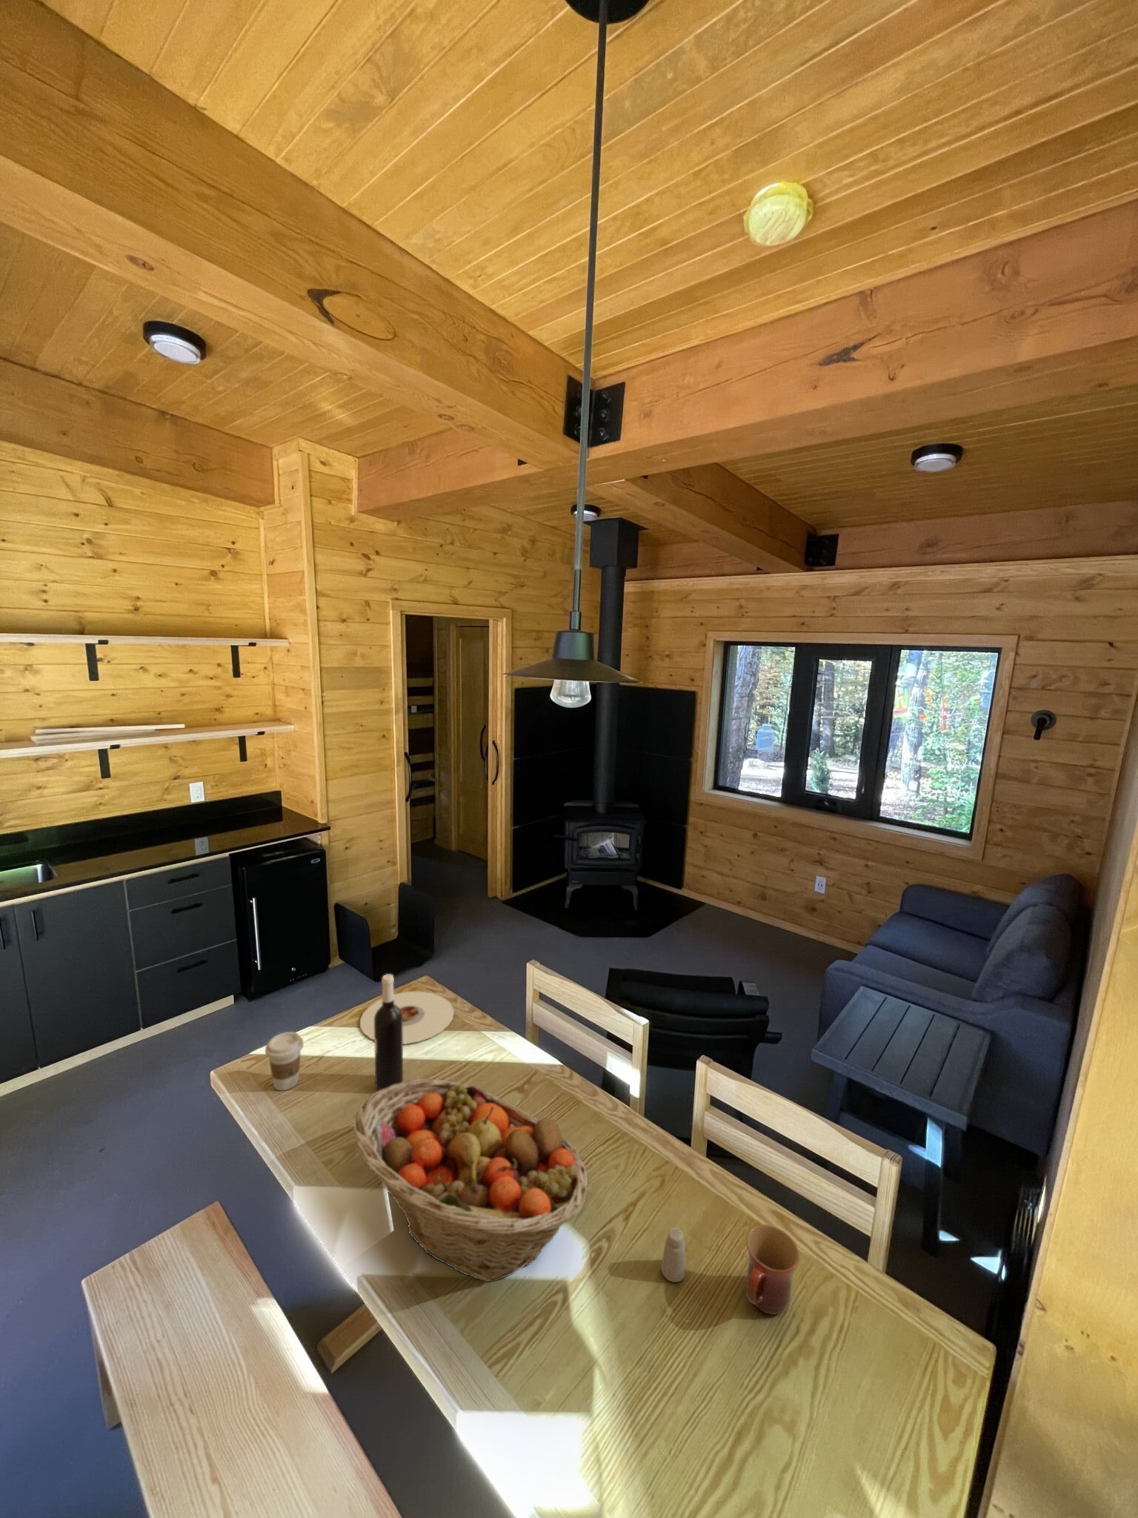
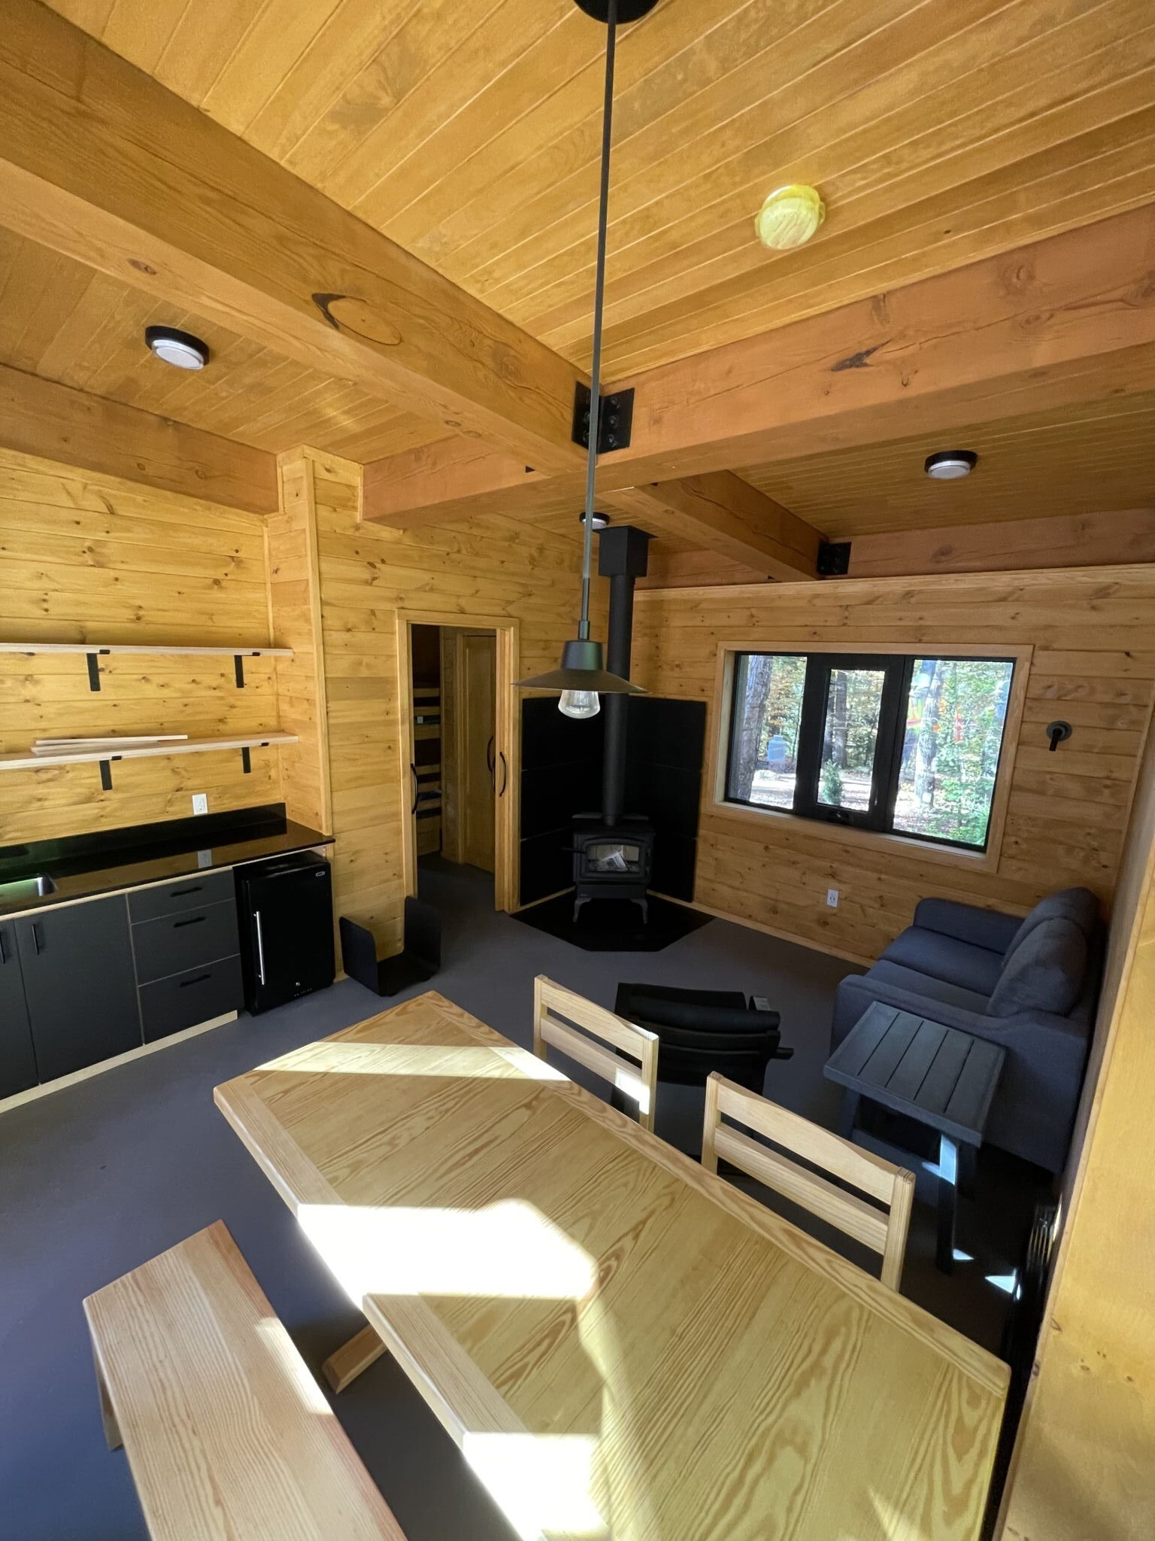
- saltshaker (674, 1251)
- fruit basket (470, 1161)
- wine bottle (388, 1032)
- plate (408, 1014)
- coffee cup (286, 1061)
- mug (765, 1278)
